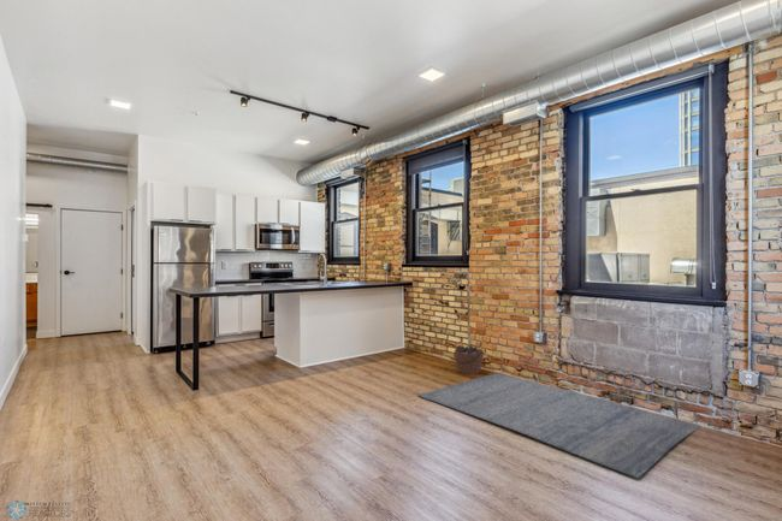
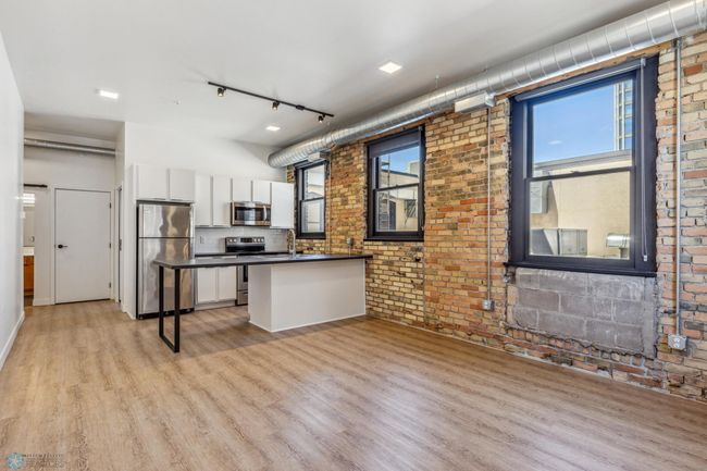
- bucket (469, 357)
- rug (545, 408)
